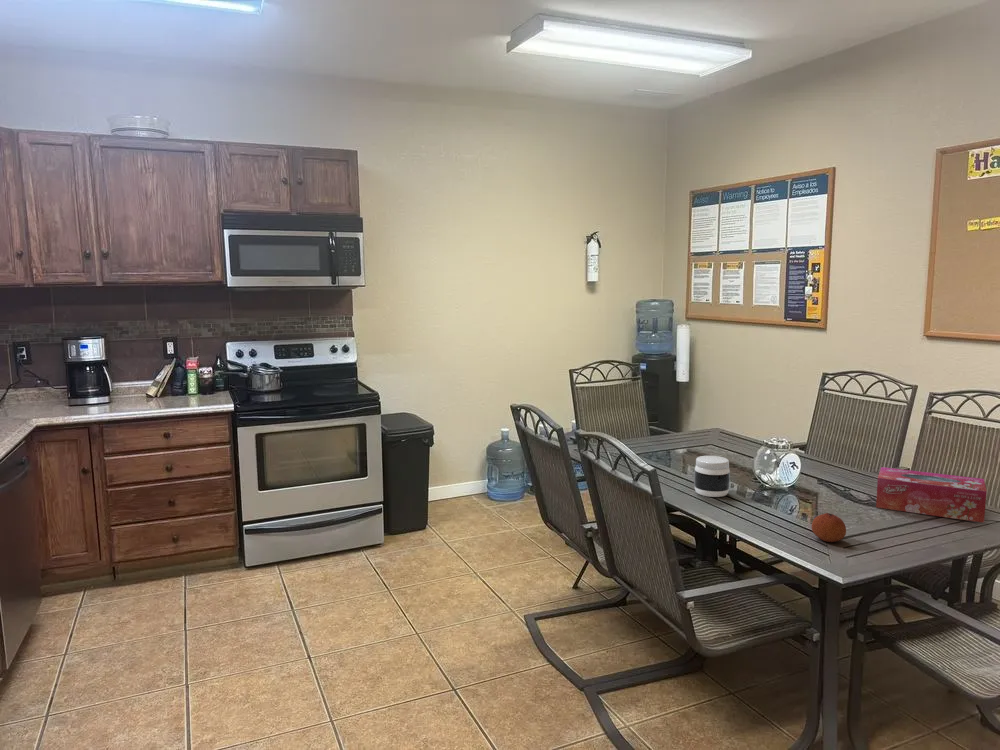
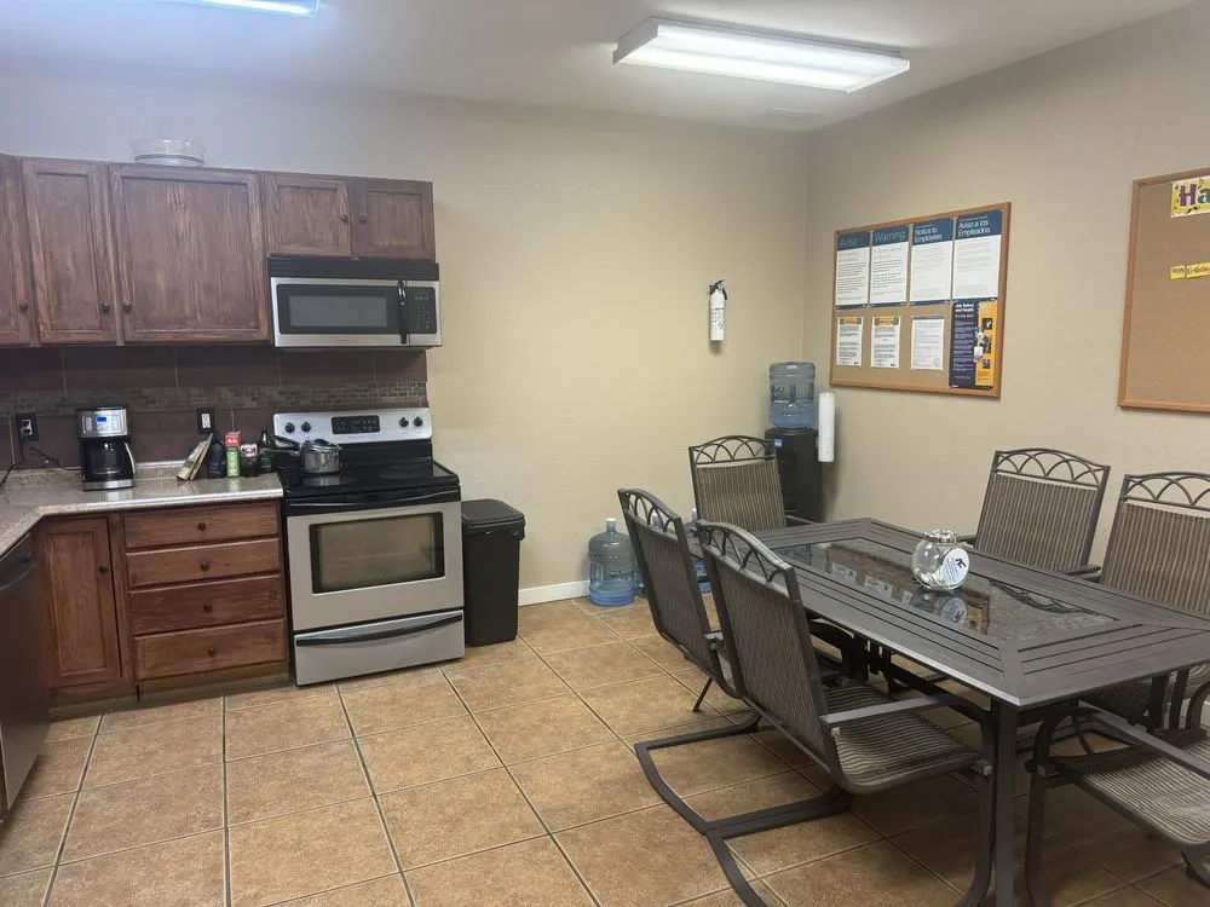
- fruit (829, 526)
- tissue box (929, 493)
- jar (711, 475)
